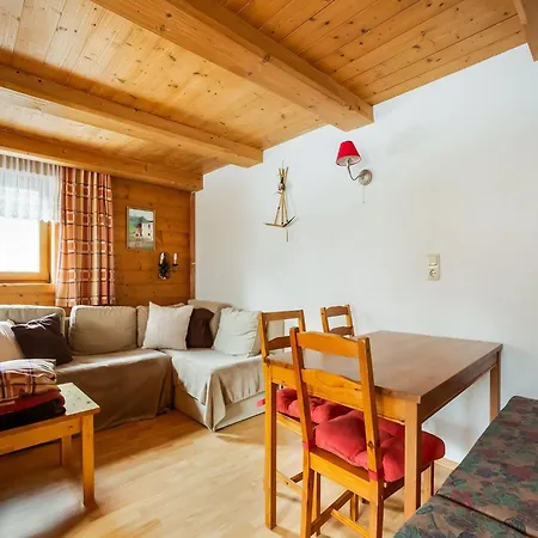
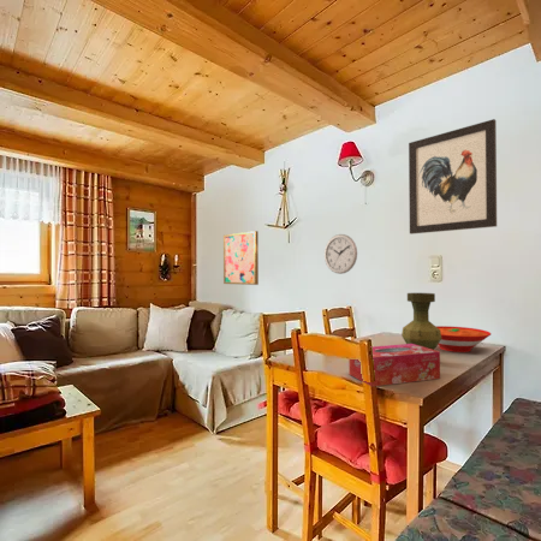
+ tissue box (393, 363)
+ wall art (448, 180)
+ wall art (239, 258)
+ bowl (454, 339)
+ wall clock (339, 254)
+ vase (421, 327)
